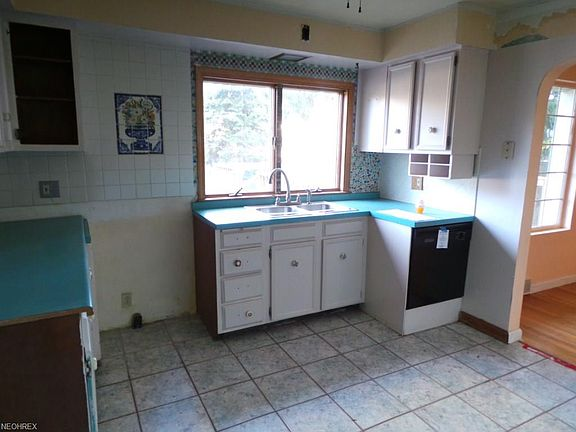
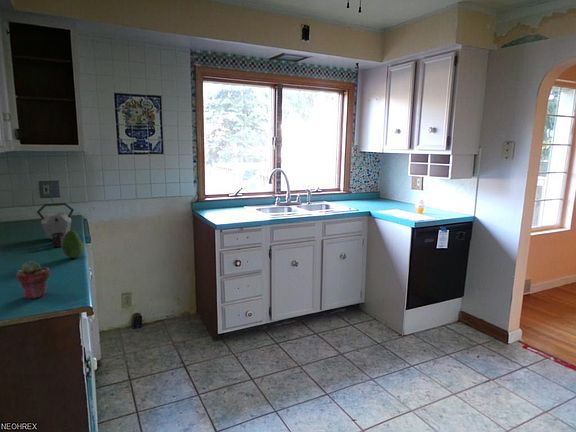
+ fruit (72, 244)
+ kettle (56, 223)
+ potted succulent (33, 278)
